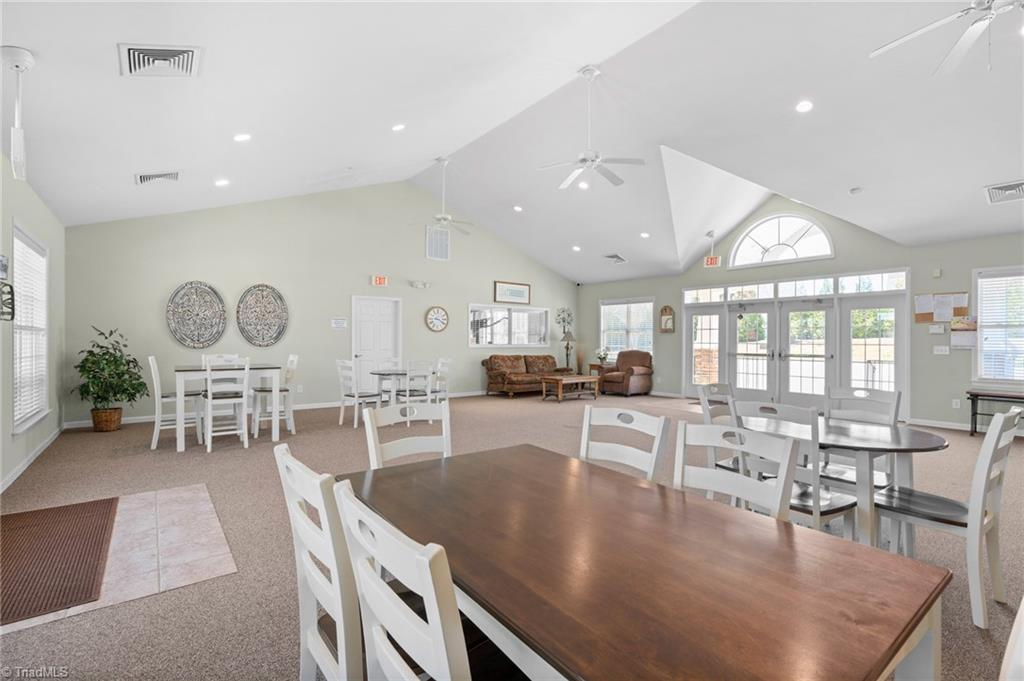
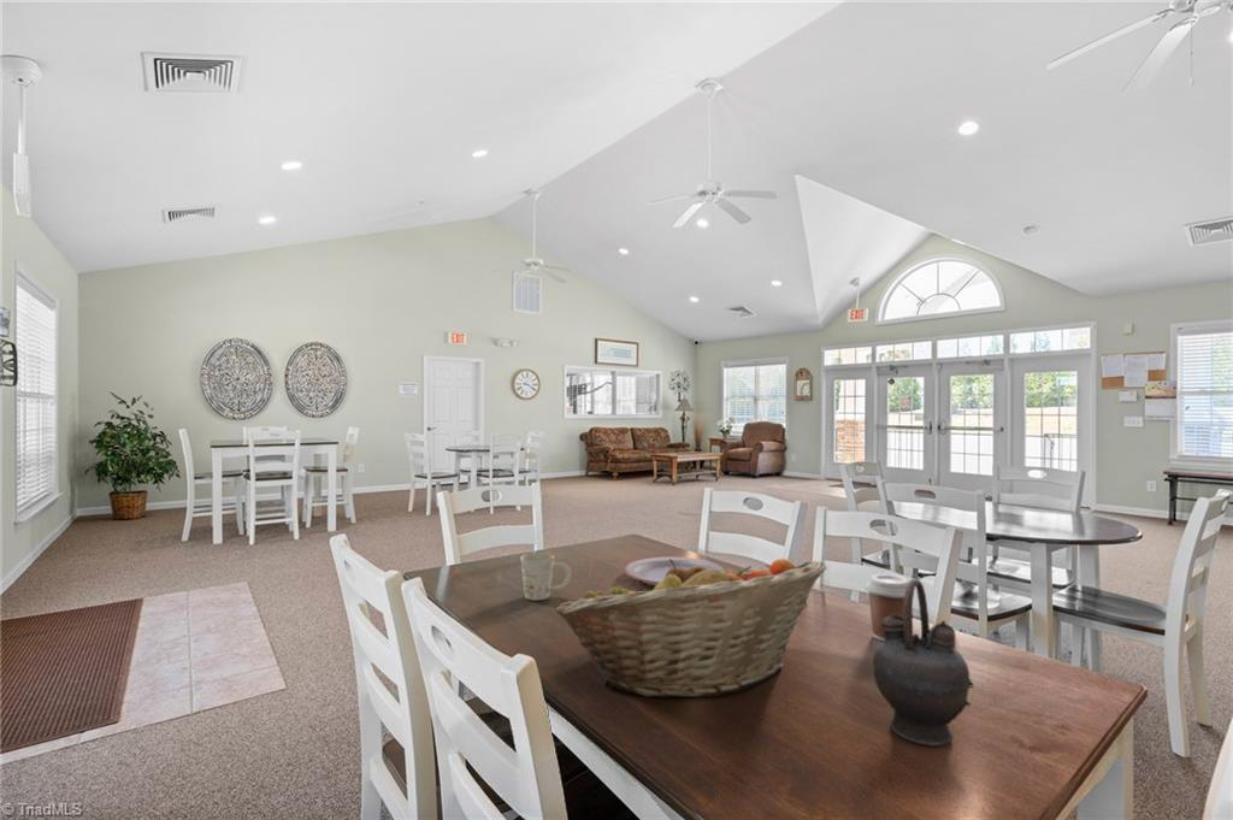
+ teapot (924, 654)
+ coffee cup (889, 607)
+ mug (545, 576)
+ fruit basket (694, 609)
+ plate (669, 568)
